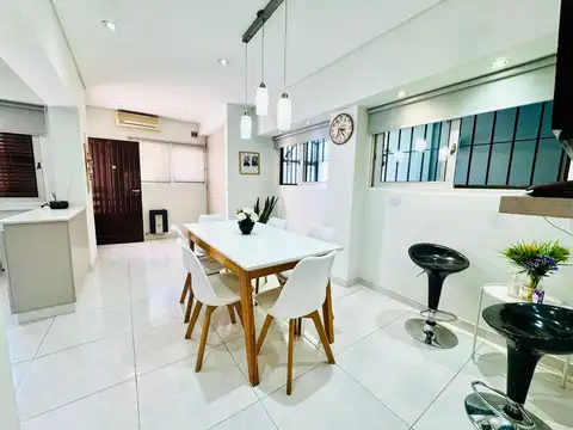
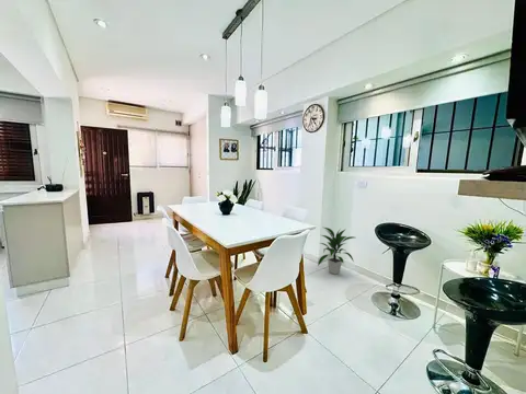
+ indoor plant (333, 248)
